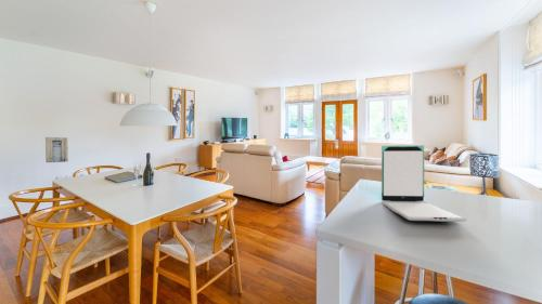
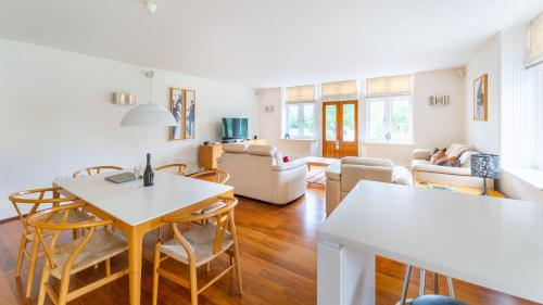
- laptop (414, 177)
- wall art (56, 149)
